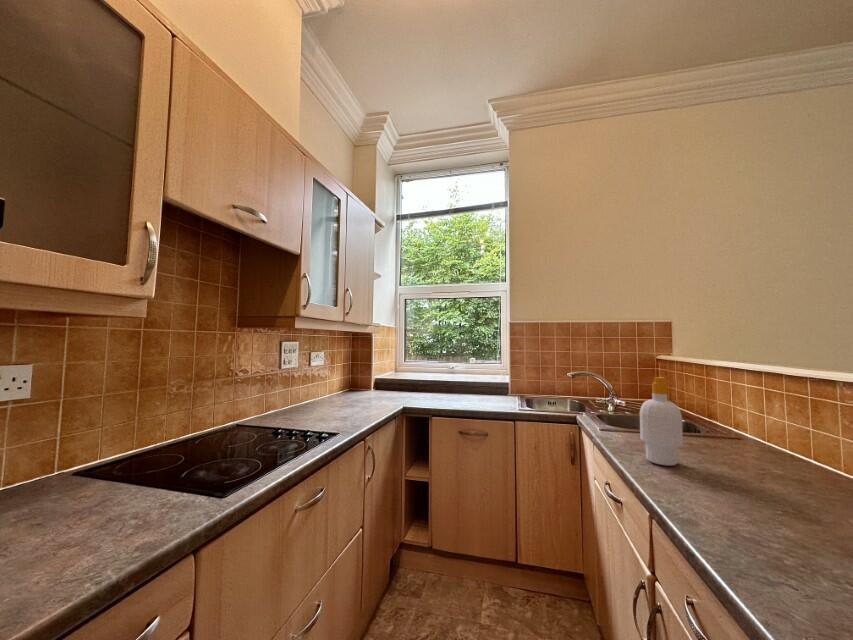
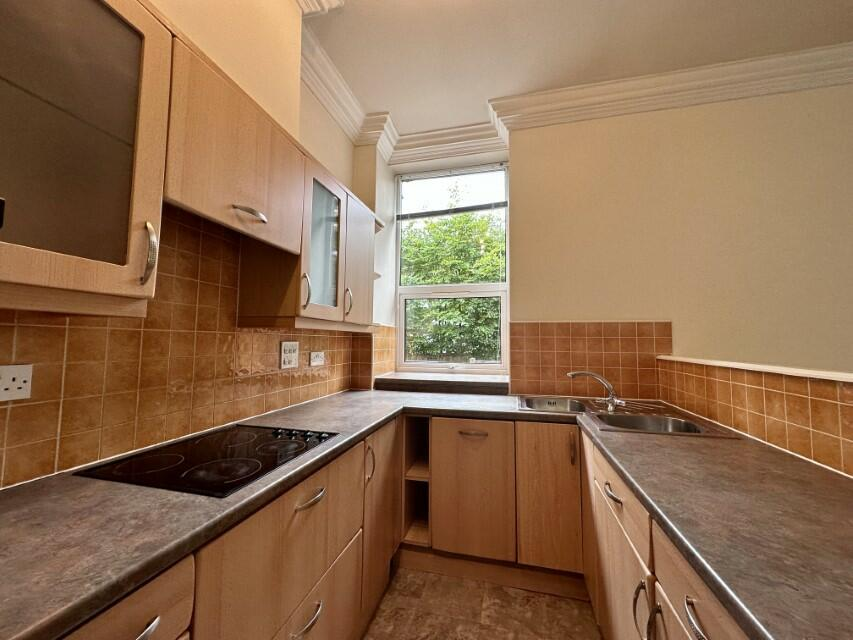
- soap bottle (660, 419)
